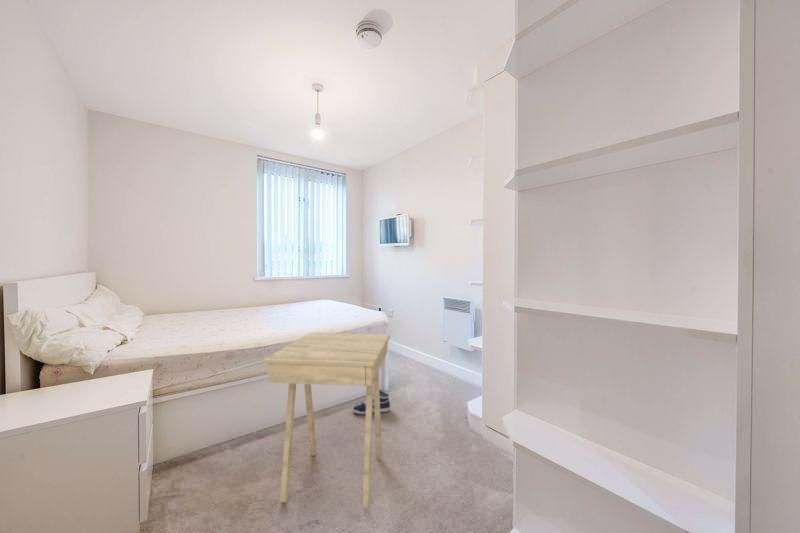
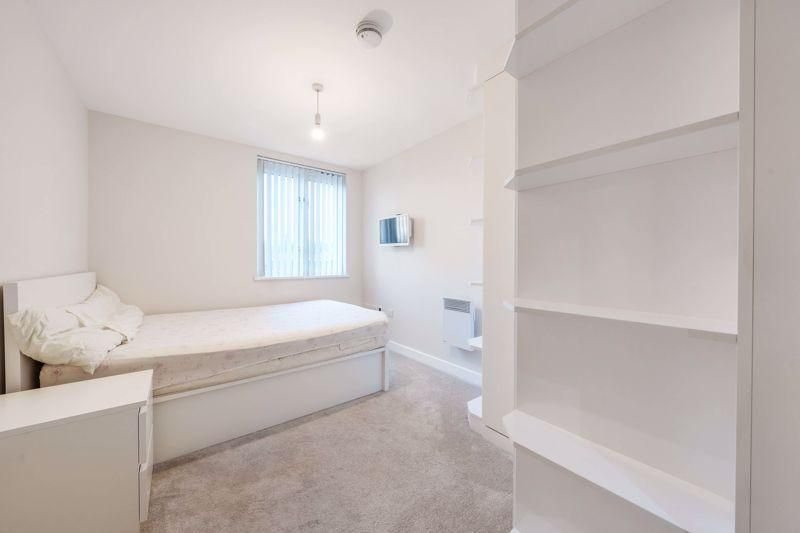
- sneaker (372, 401)
- side table (313, 416)
